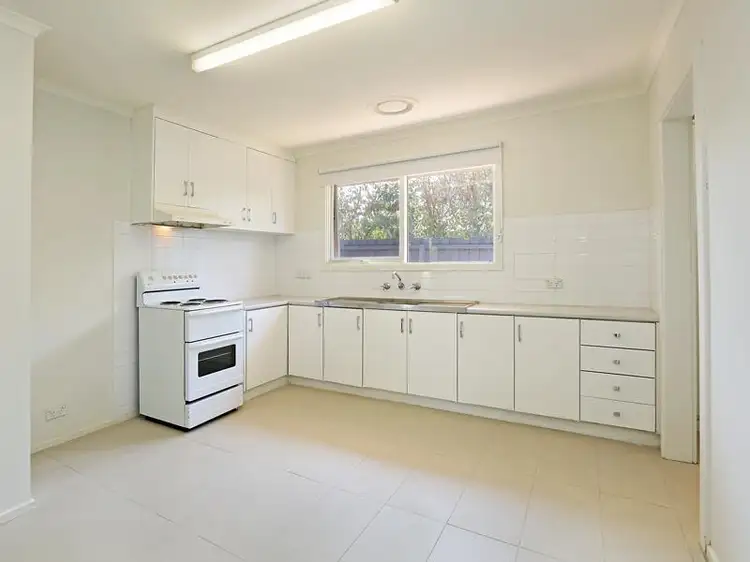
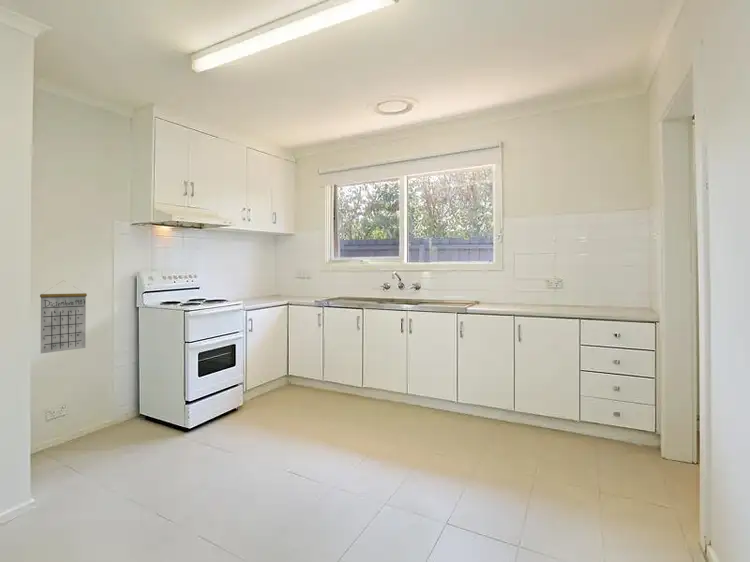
+ calendar (64, 315)
